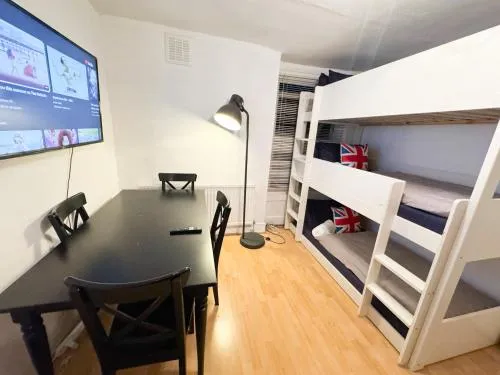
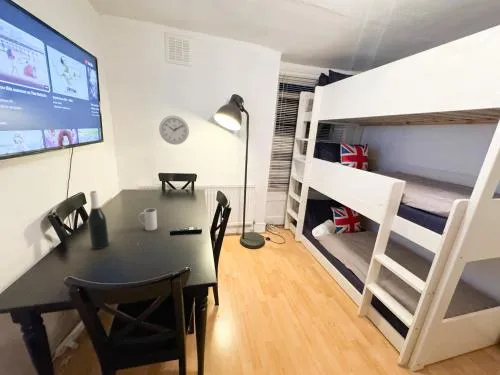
+ mug (147, 219)
+ wall clock (174, 130)
+ wine bottle (97, 219)
